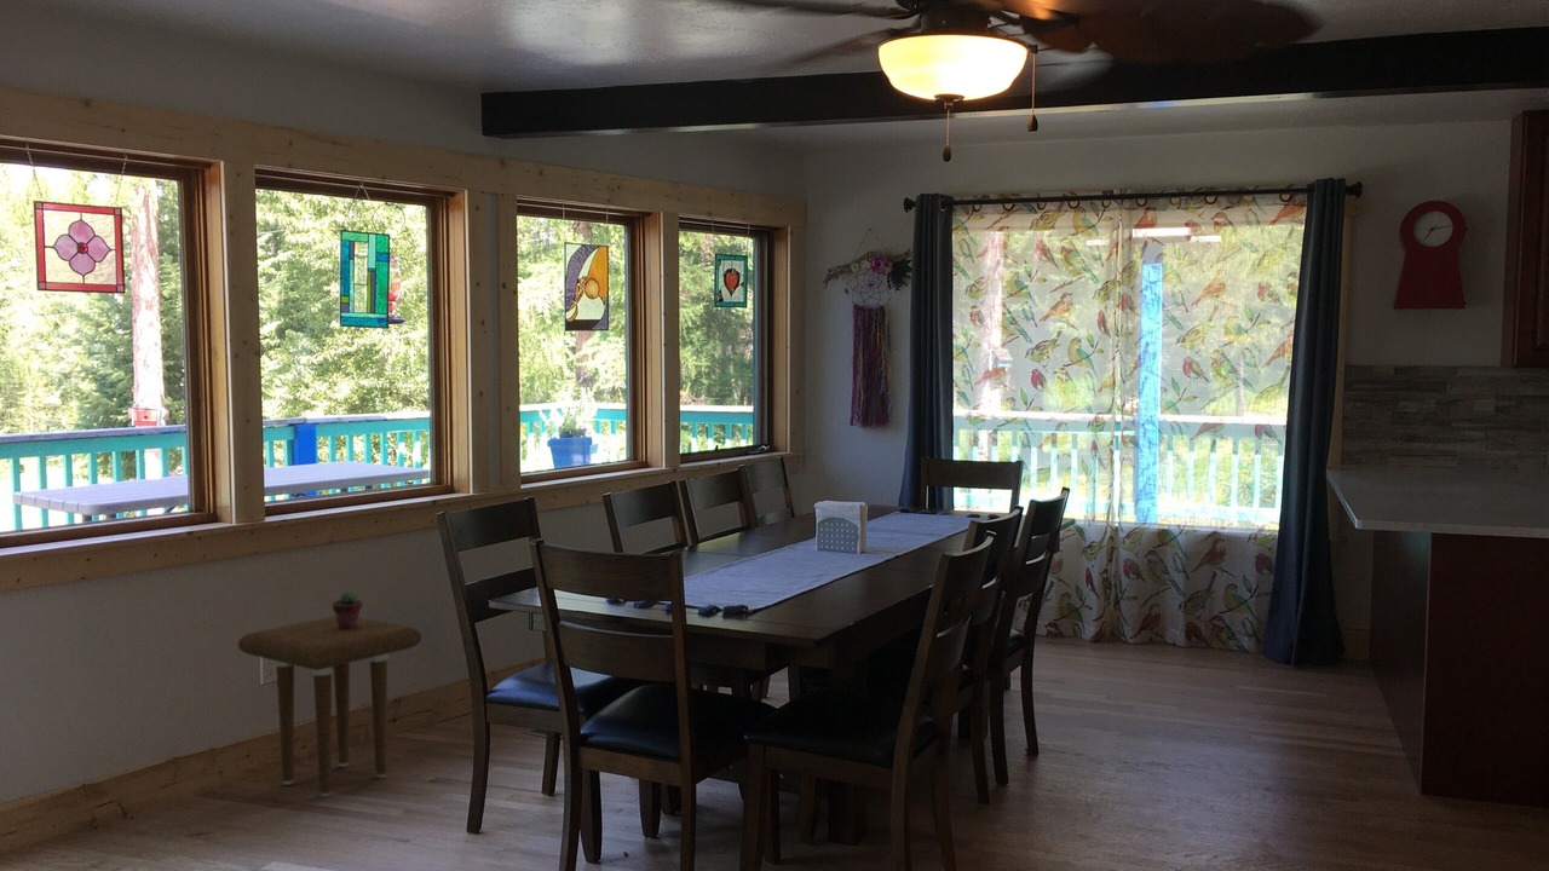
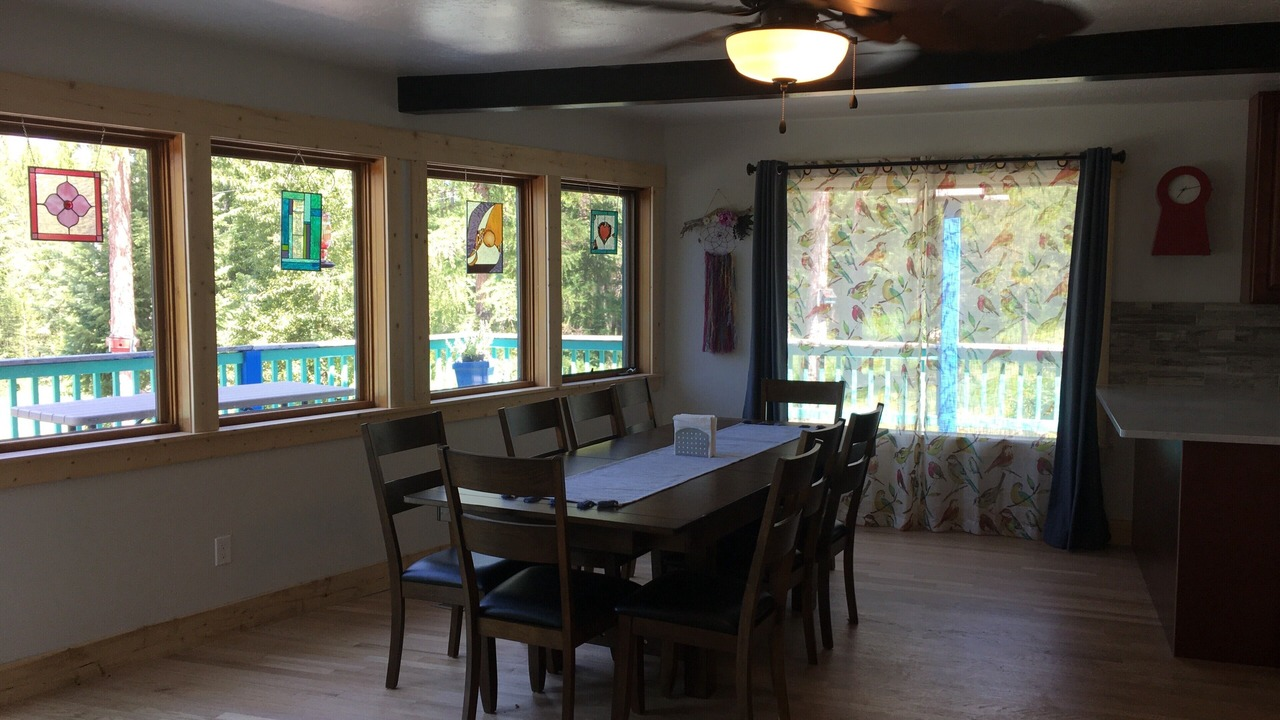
- potted succulent (347, 608)
- side table (330, 704)
